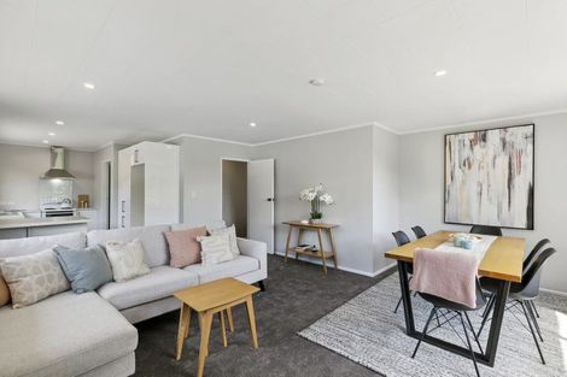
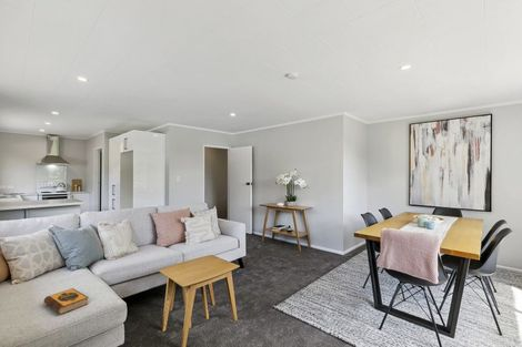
+ hardback book (66, 300)
